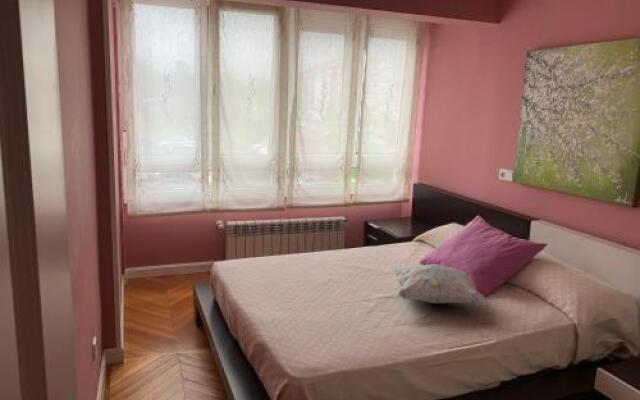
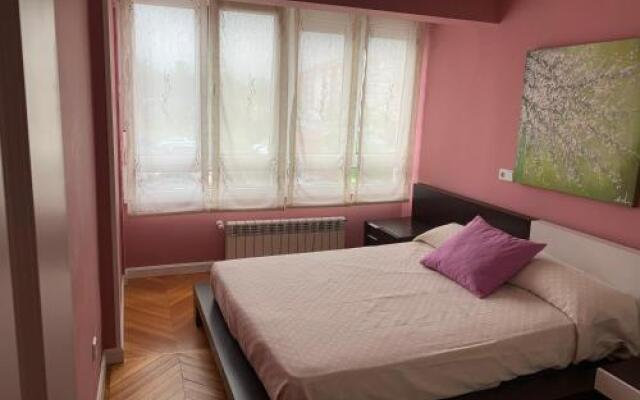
- decorative pillow (436, 283)
